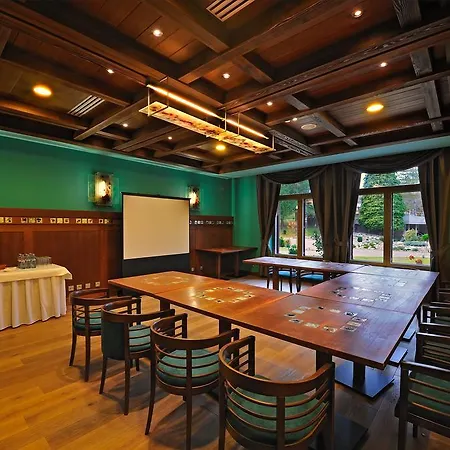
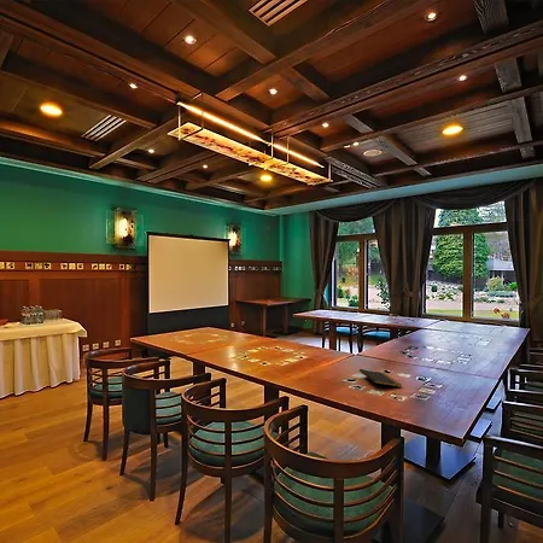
+ notepad (379, 376)
